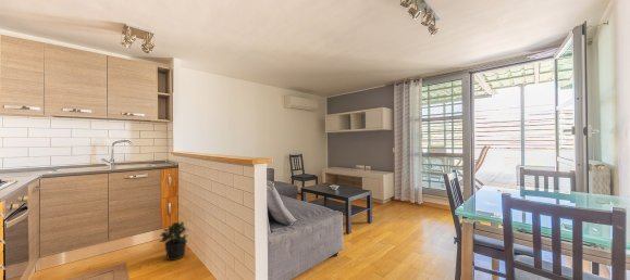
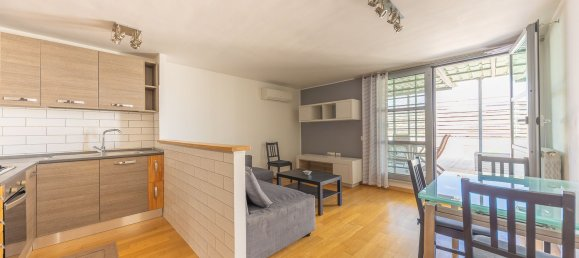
- potted plant (175, 239)
